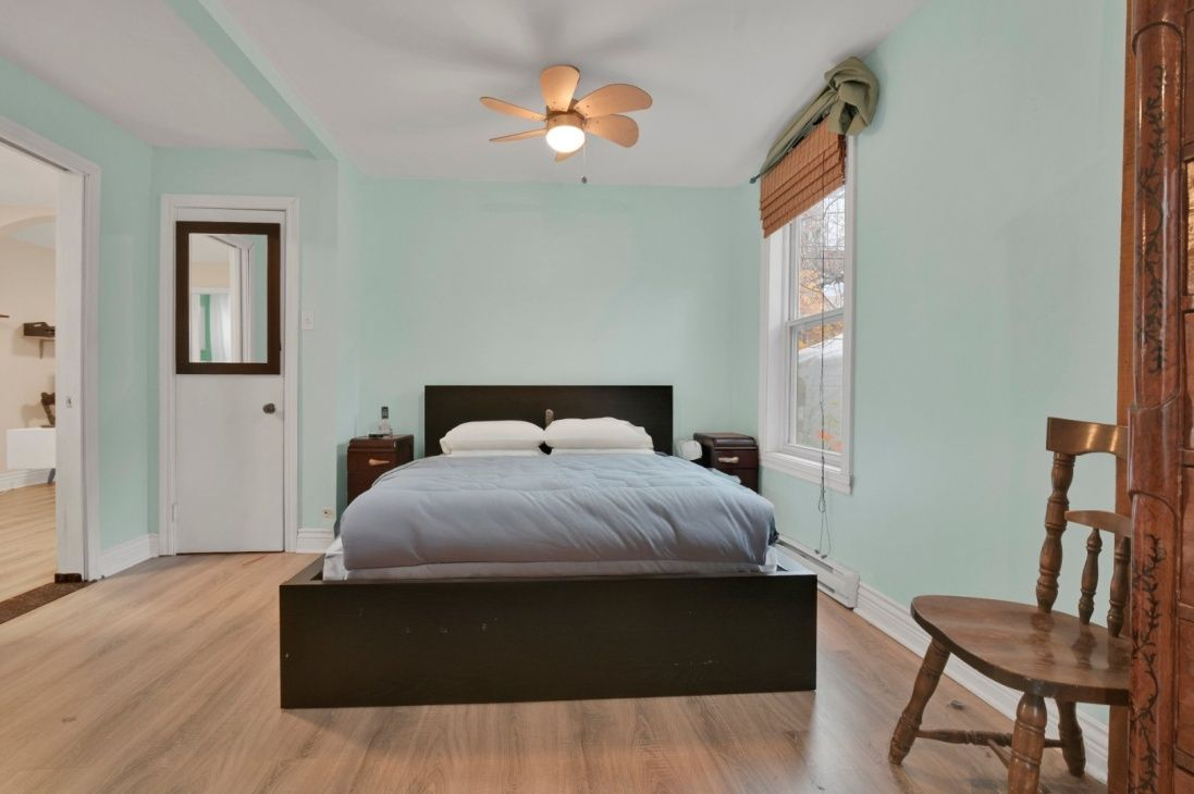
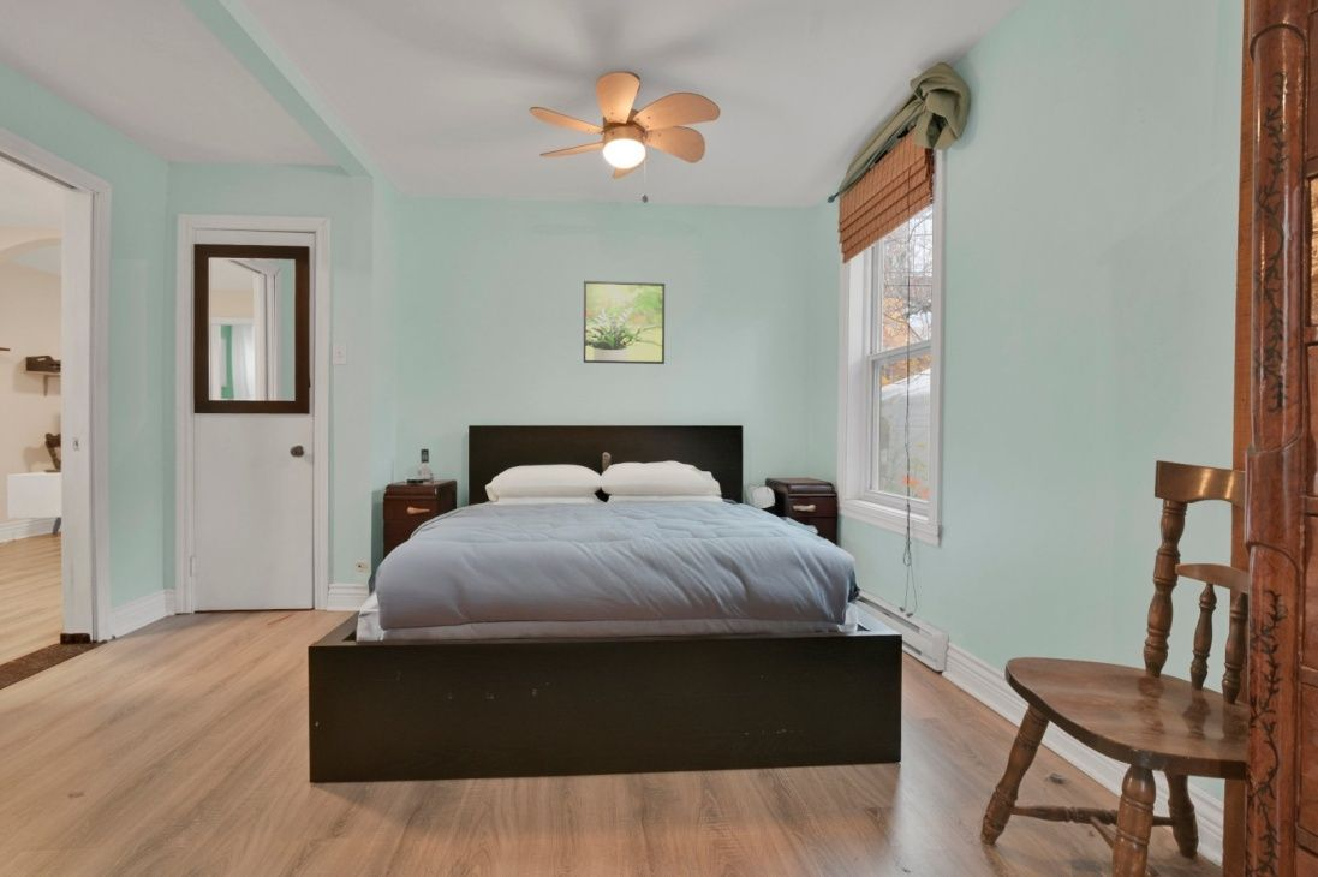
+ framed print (624, 322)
